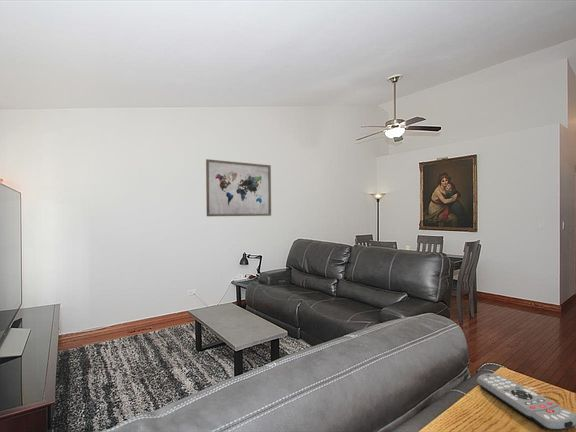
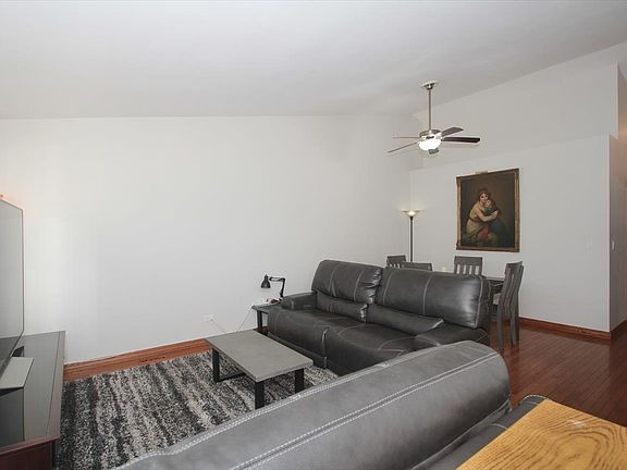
- wall art (240, 189)
- remote control (520, 398)
